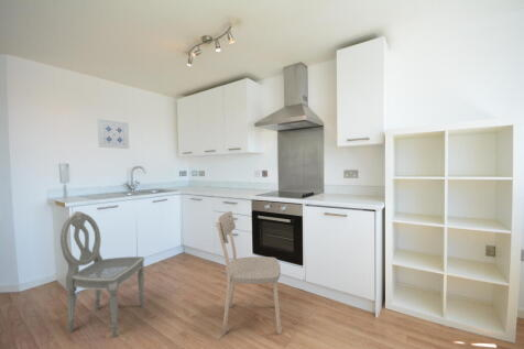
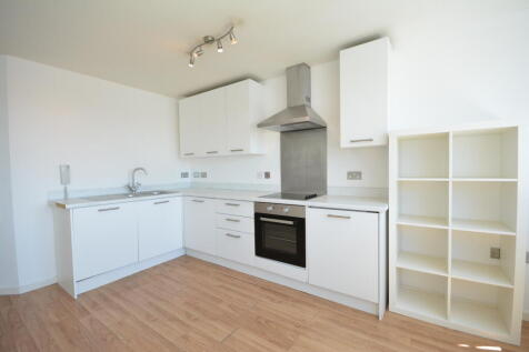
- dining chair (250, 268)
- wall art (113, 134)
- dining chair (105, 265)
